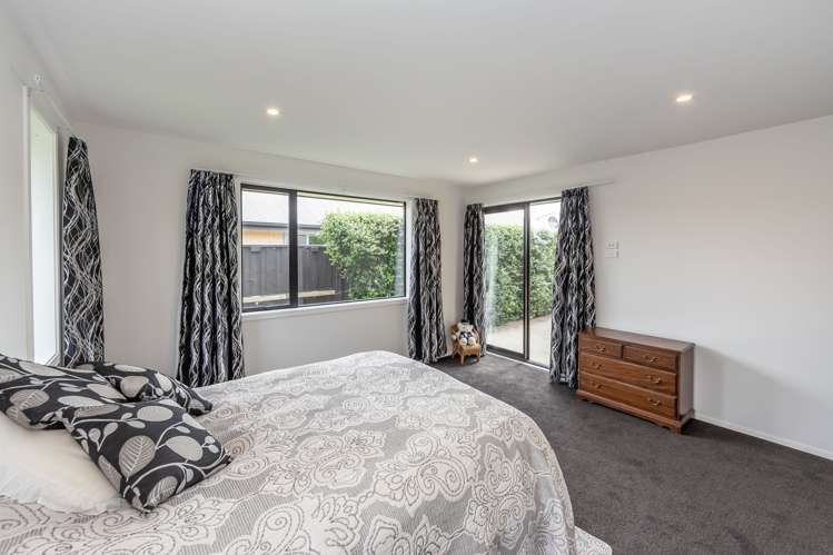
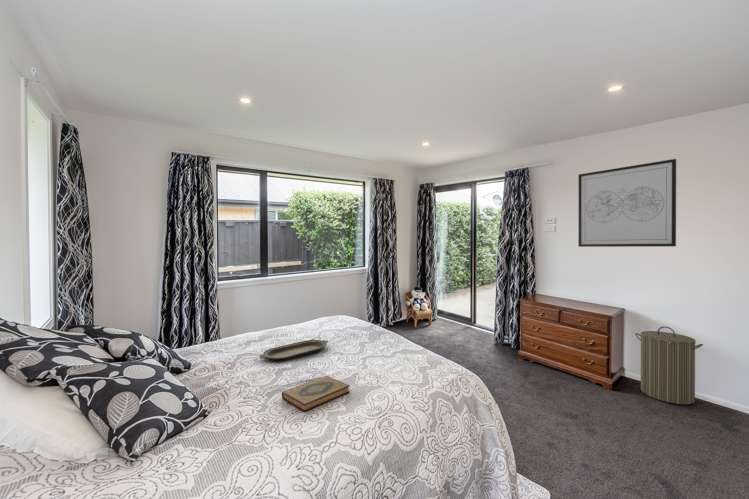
+ hardback book (316, 391)
+ wall art (622, 207)
+ serving tray (296, 350)
+ laundry hamper (666, 360)
